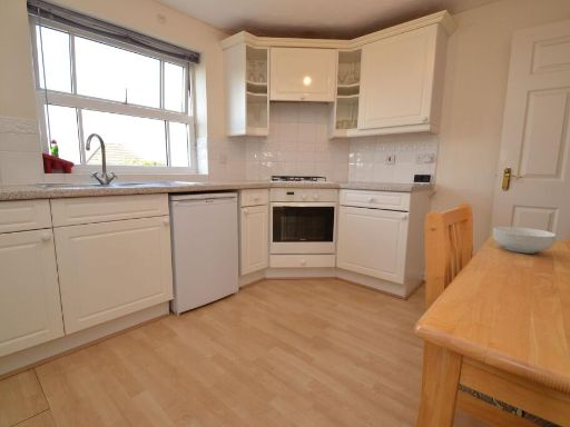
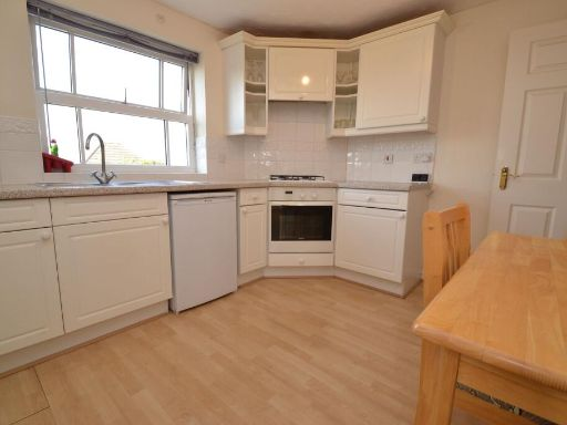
- cereal bowl (521, 240)
